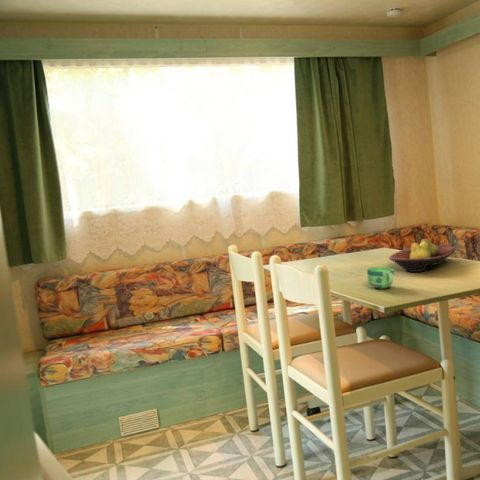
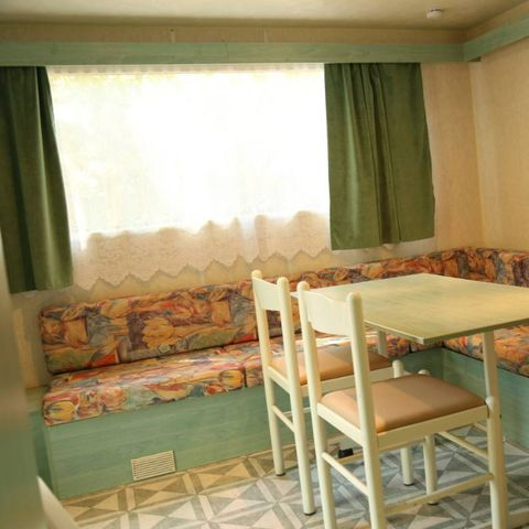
- cup (383, 278)
- fruit bowl (422, 253)
